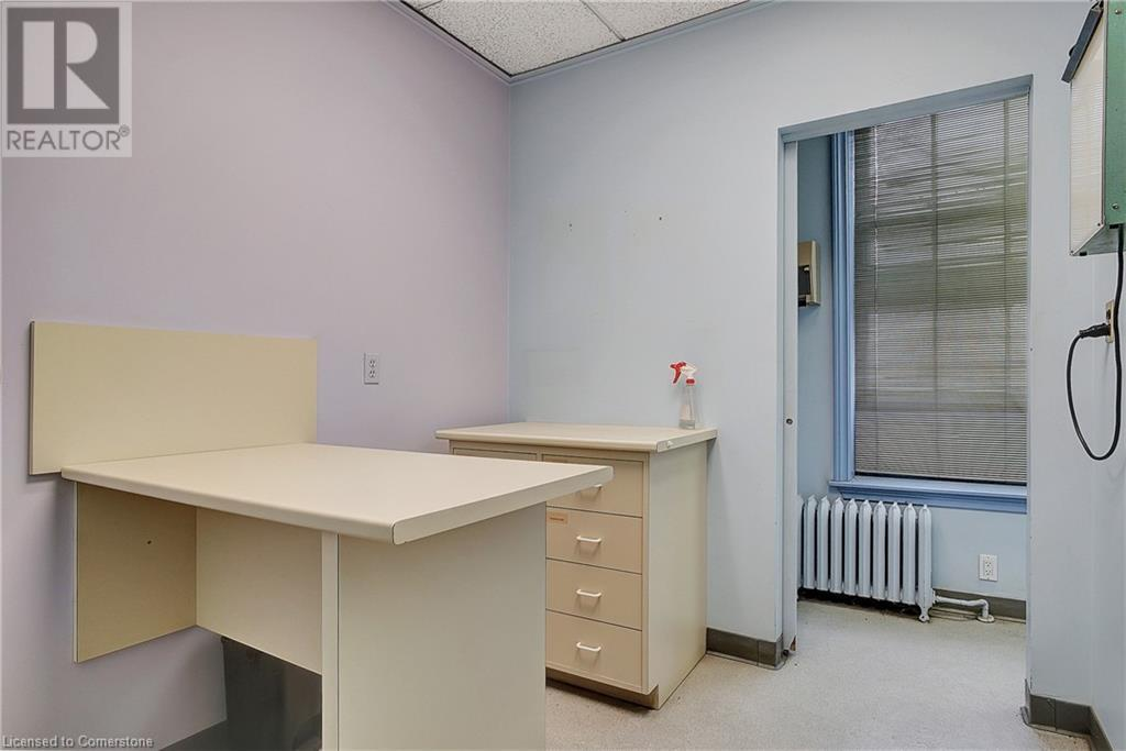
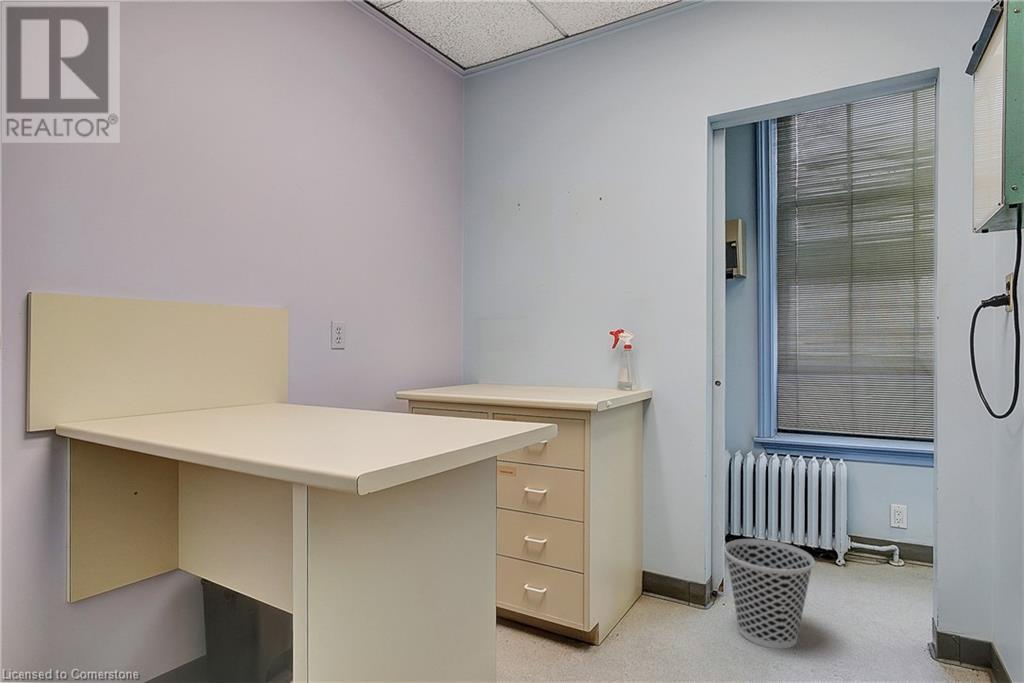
+ wastebasket (767, 593)
